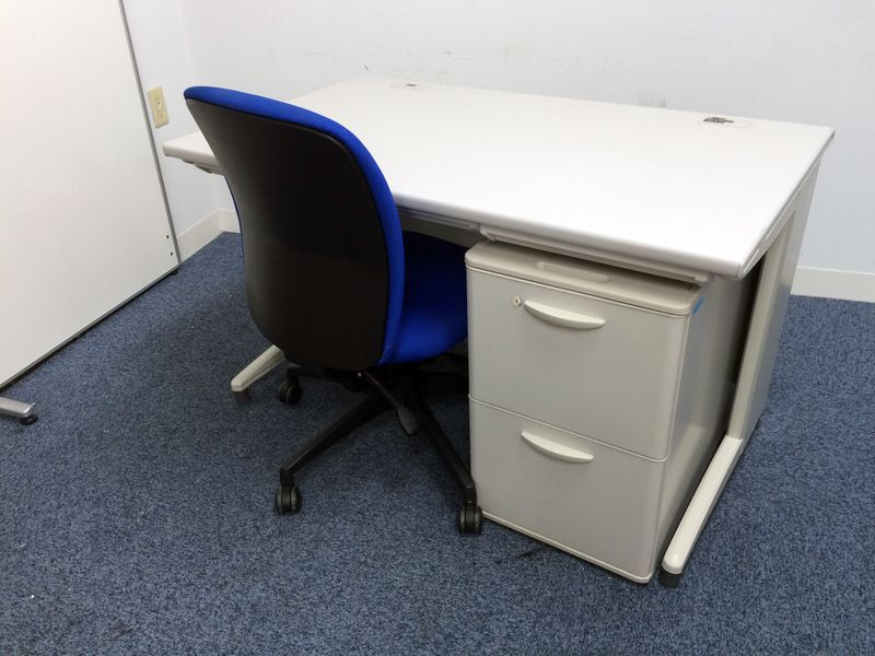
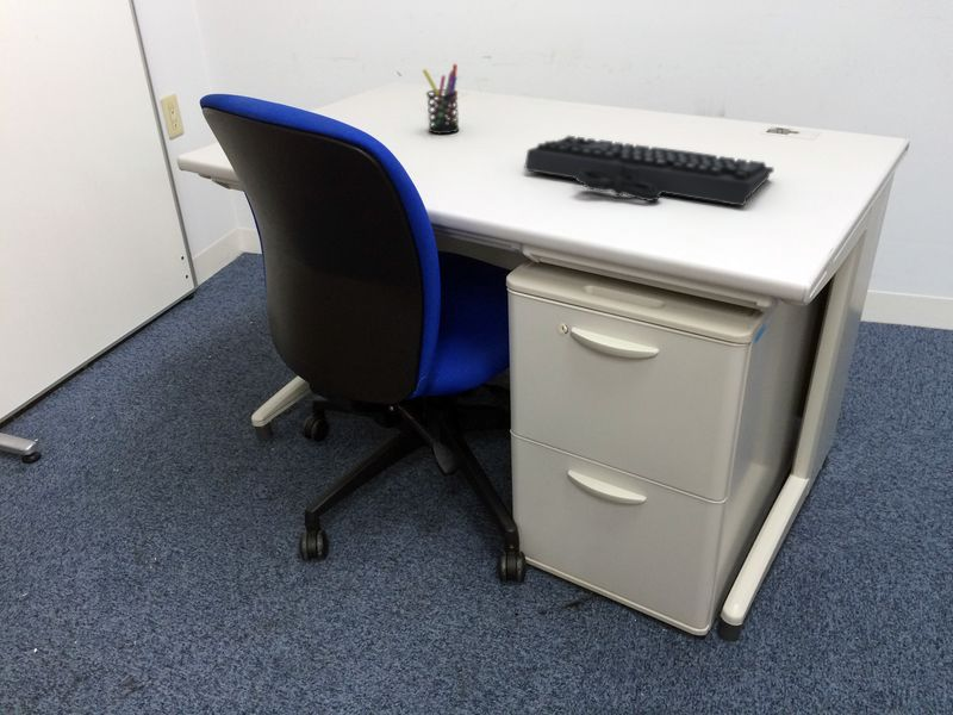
+ pen holder (446, 97)
+ keyboard (640, 166)
